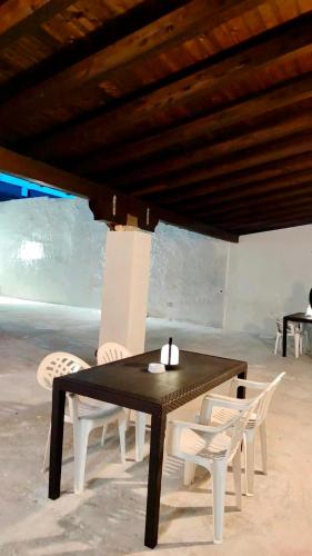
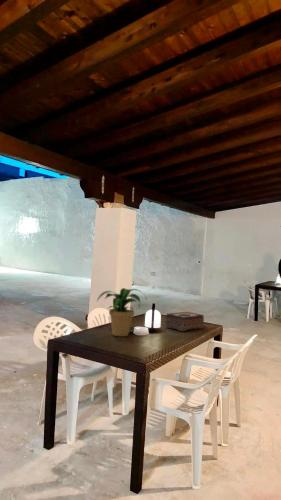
+ potted plant (122, 311)
+ tissue box (184, 320)
